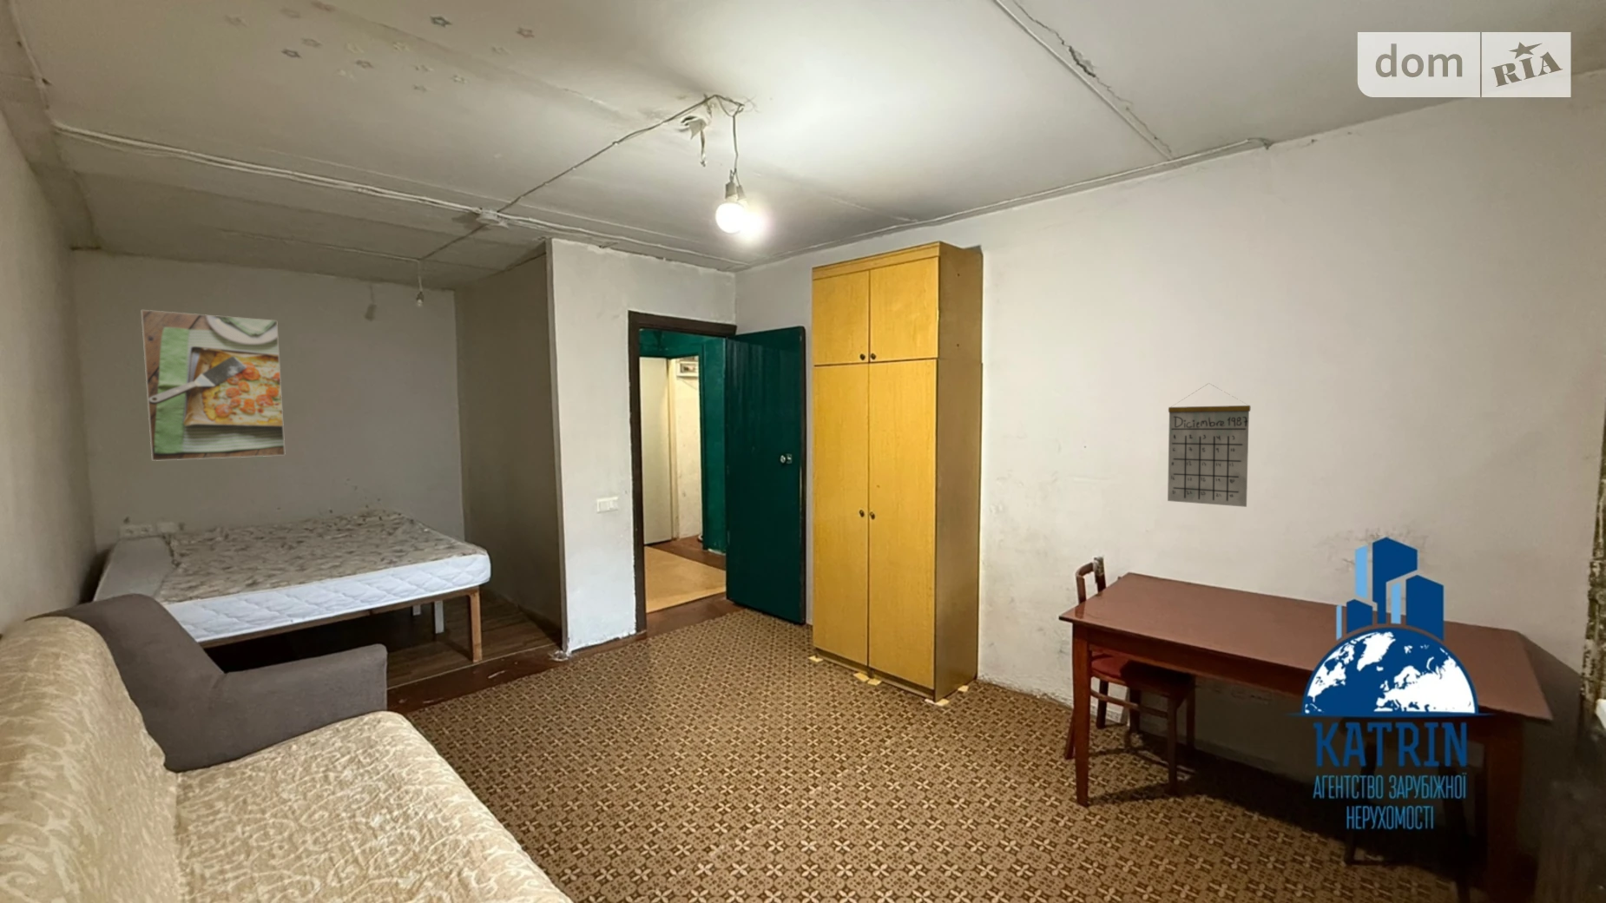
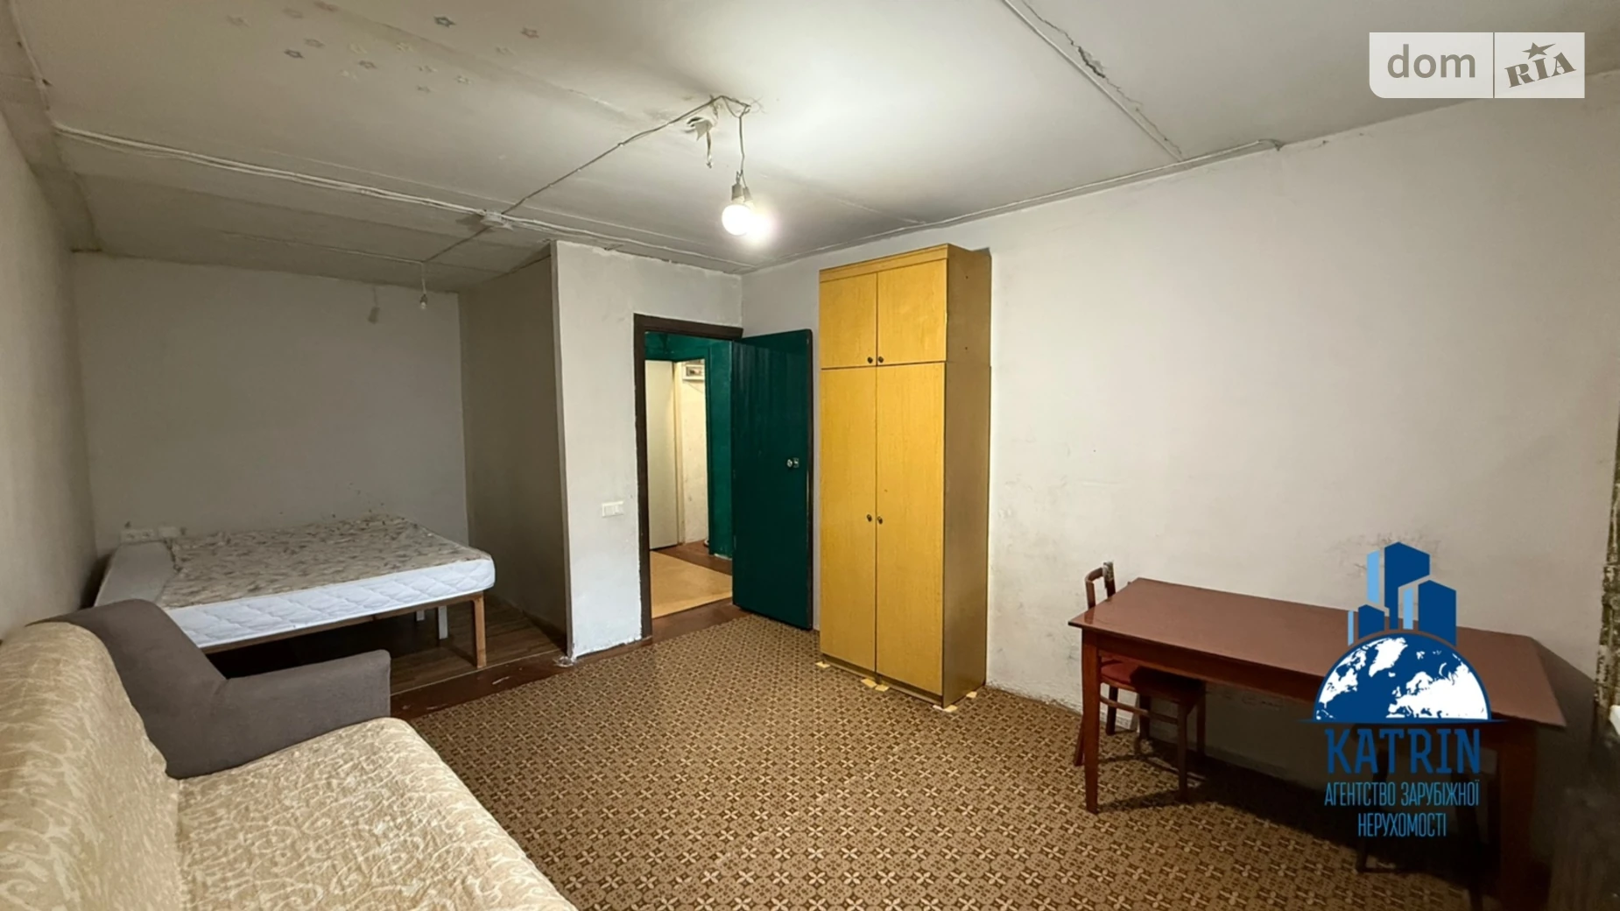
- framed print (217, 386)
- calendar (1207, 443)
